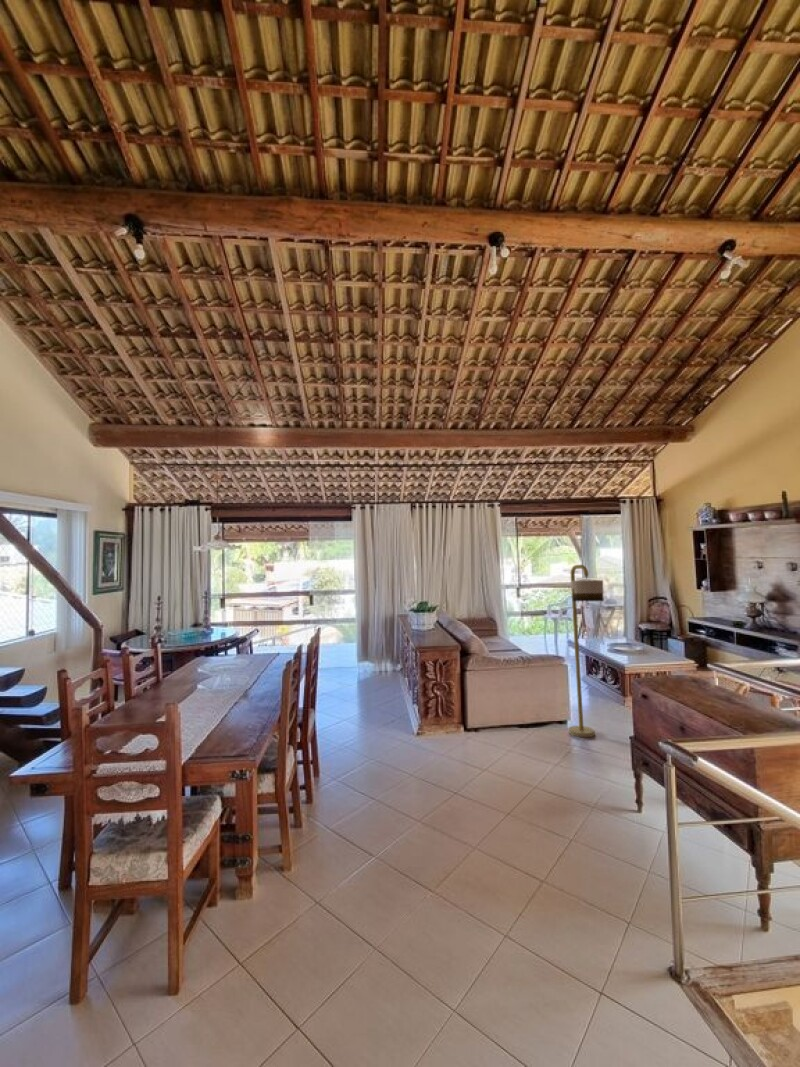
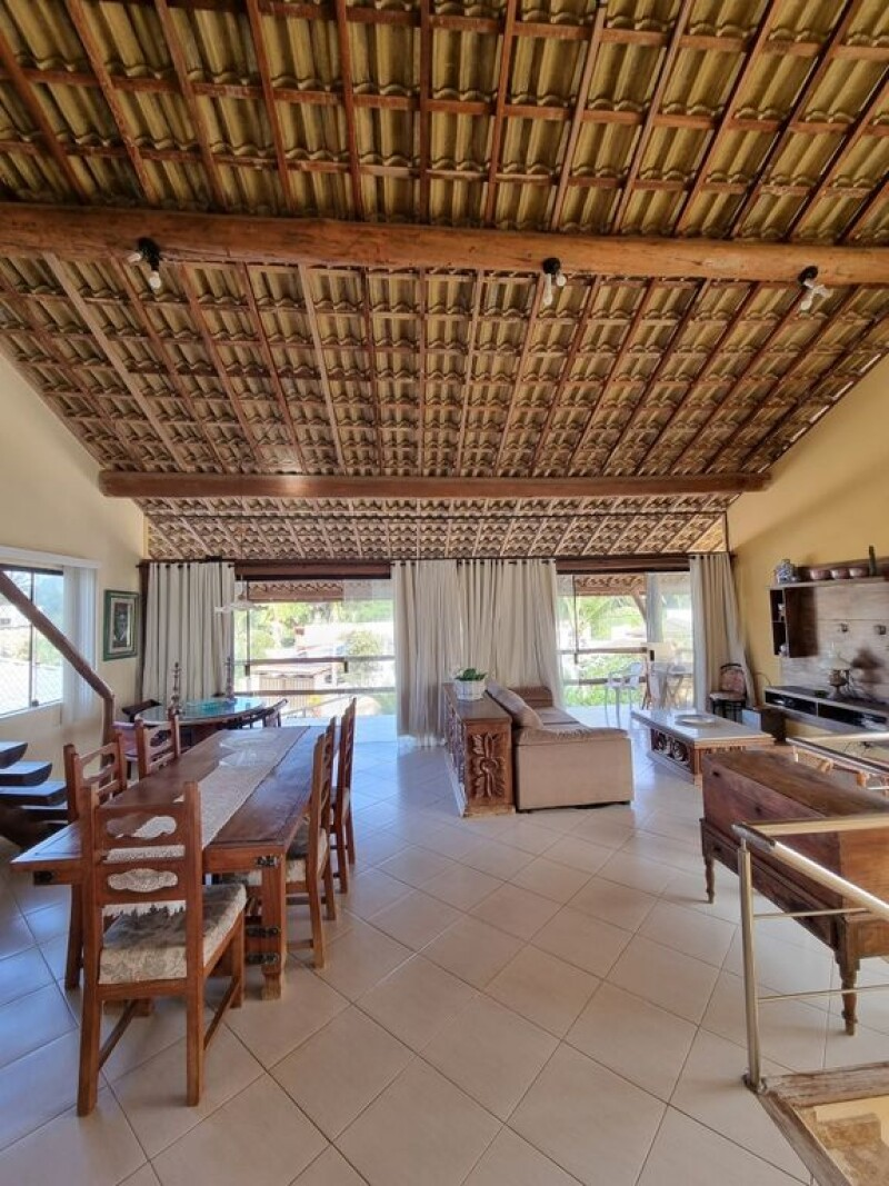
- floor lamp (578, 649)
